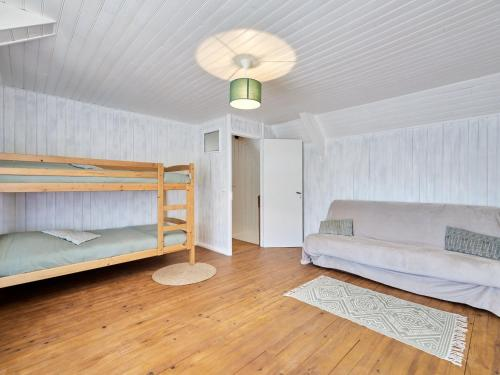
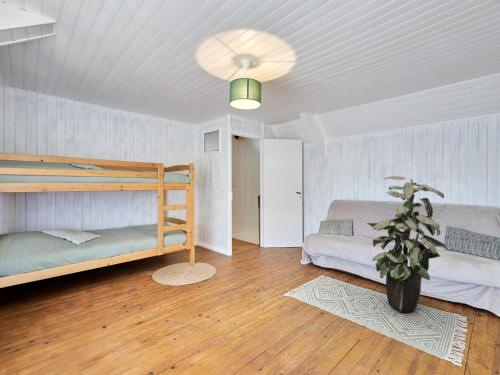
+ indoor plant (402, 241)
